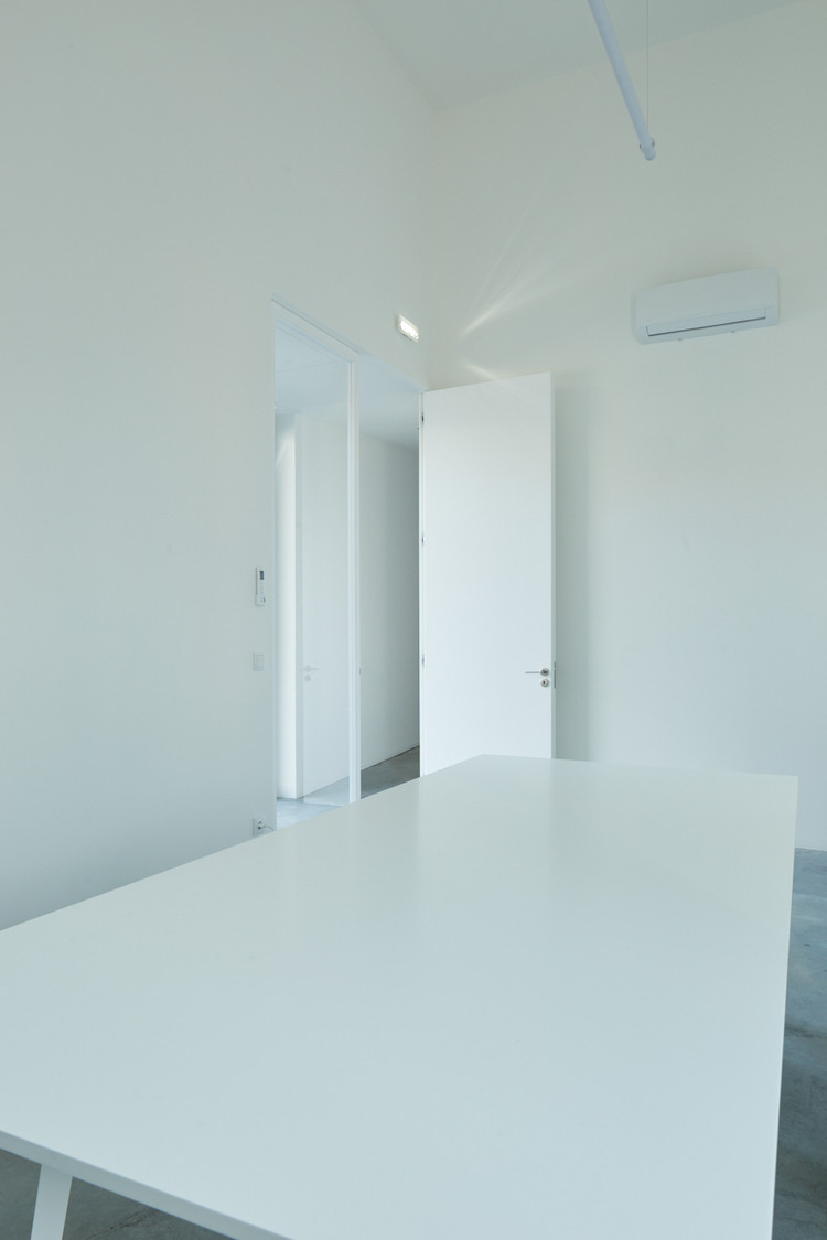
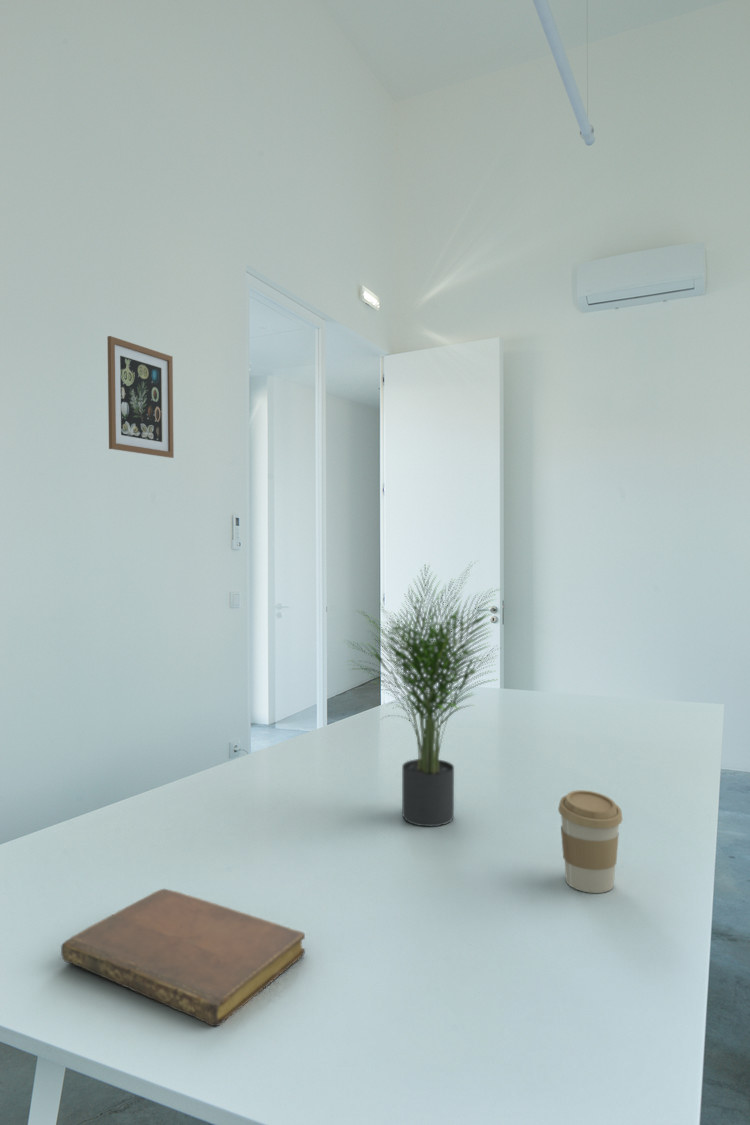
+ notebook (185, 947)
+ coffee cup (589, 839)
+ wall art (142, 400)
+ potted plant (415, 686)
